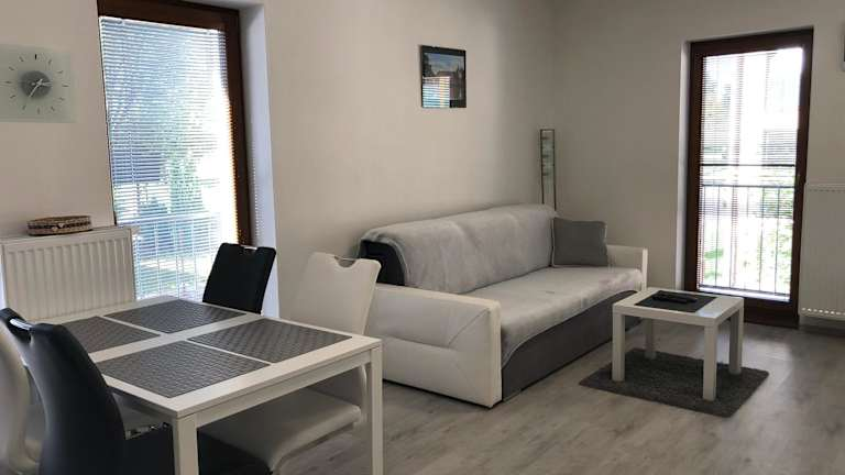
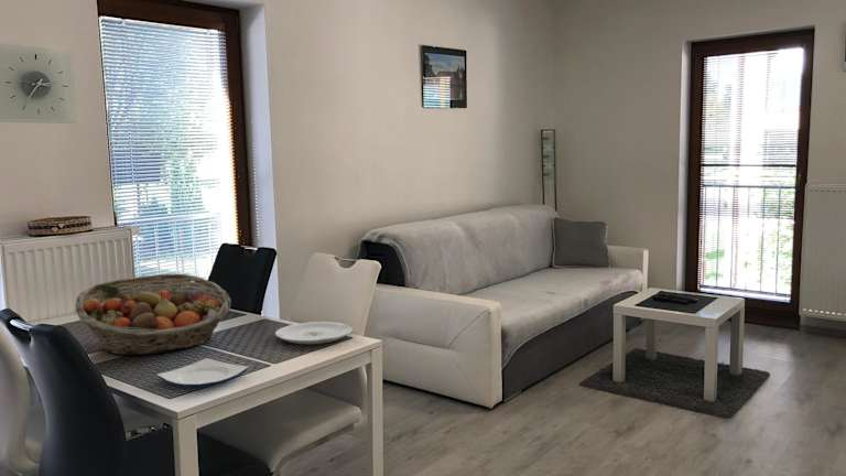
+ plate (314, 333)
+ plate (204, 375)
+ fruit basket (155, 312)
